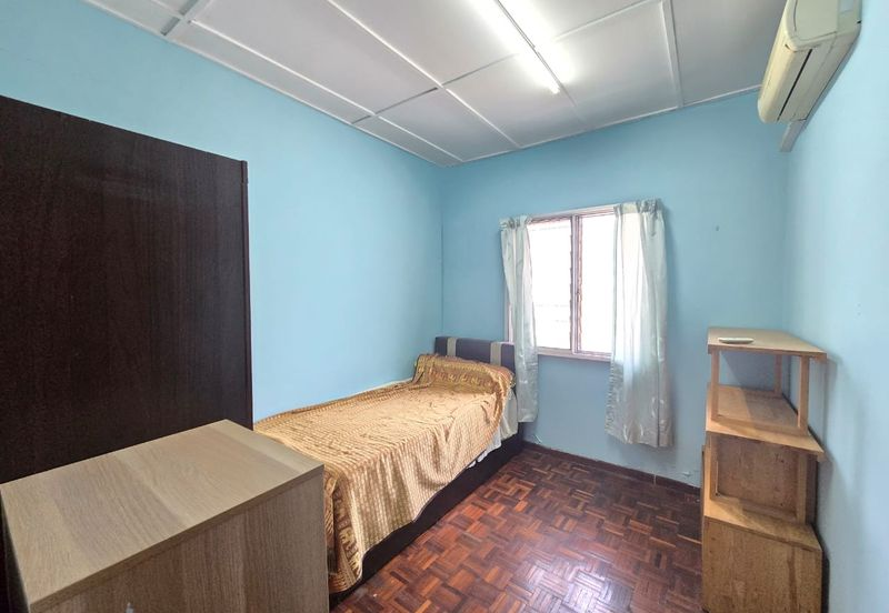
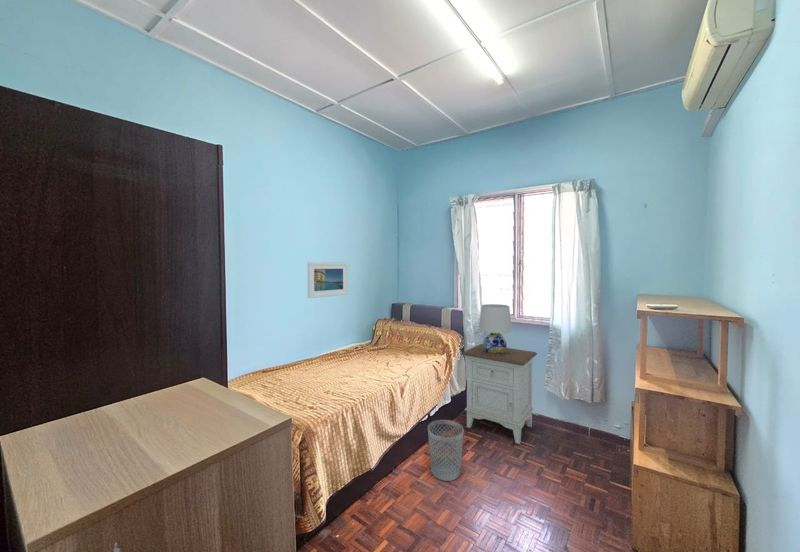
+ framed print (328, 279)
+ wastebasket (445, 450)
+ table lamp (495, 328)
+ nightstand (498, 389)
